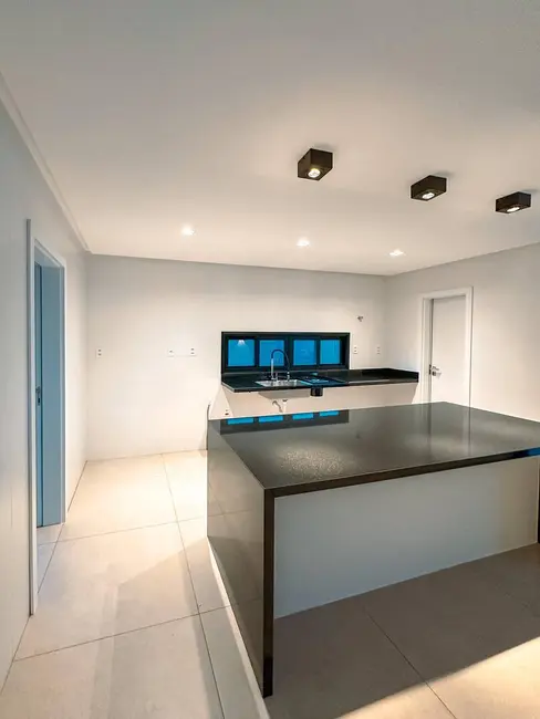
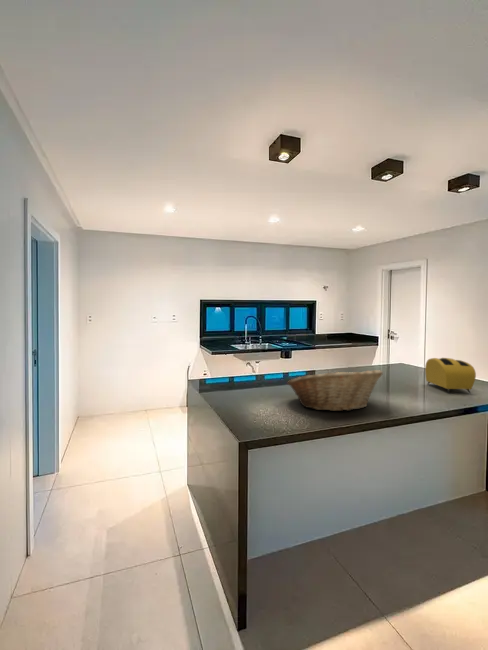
+ toaster (448, 373)
+ fruit basket (334, 385)
